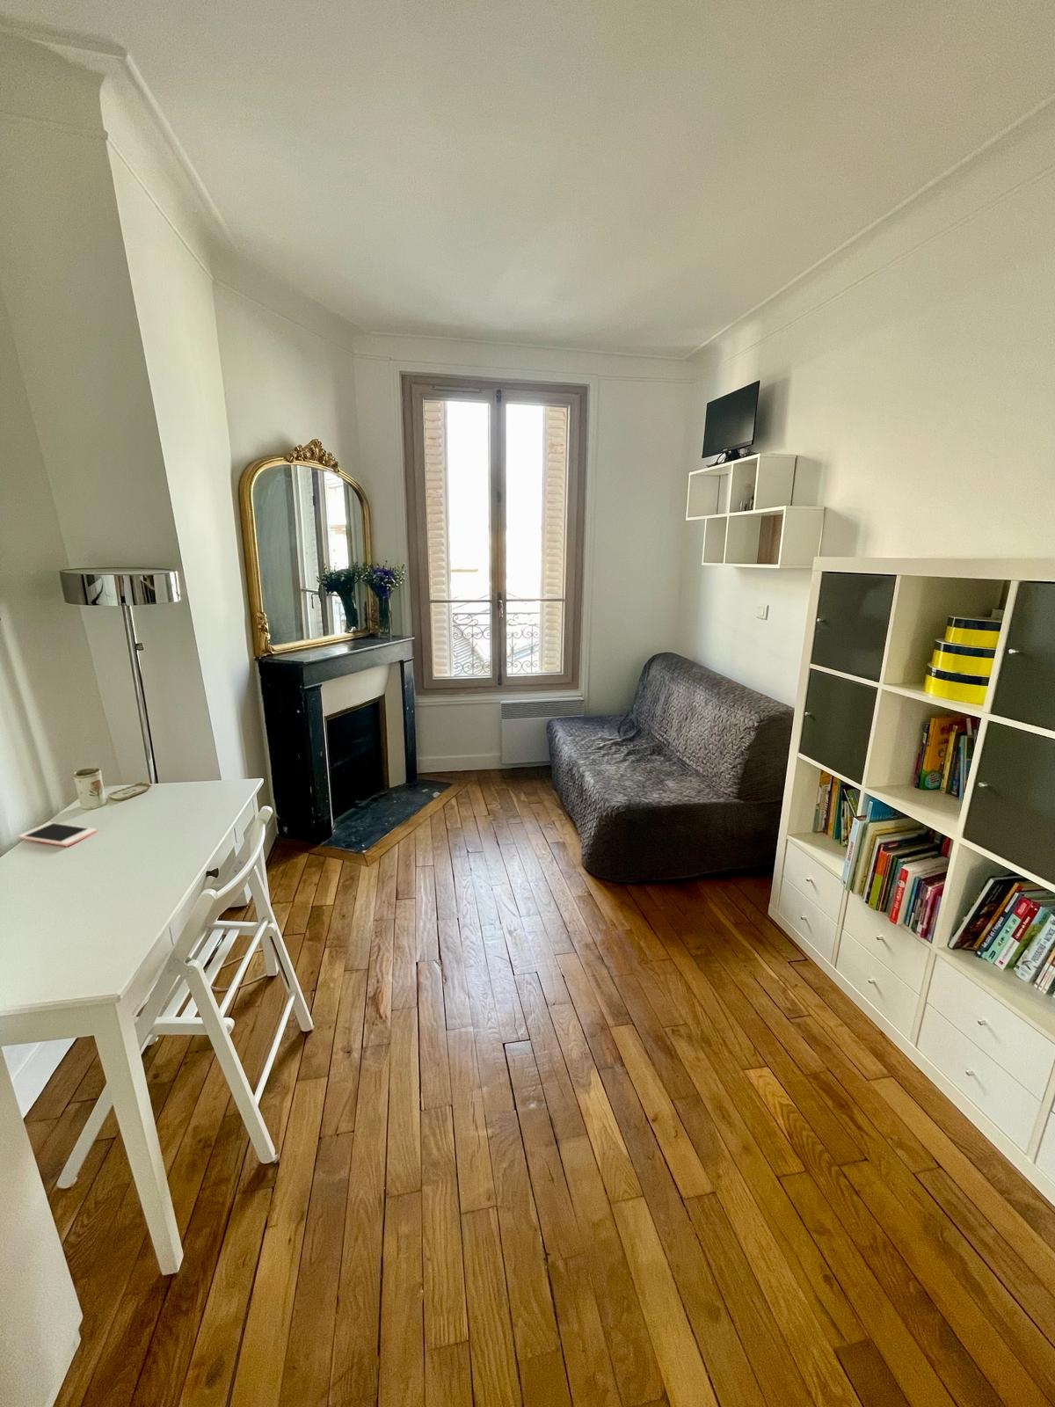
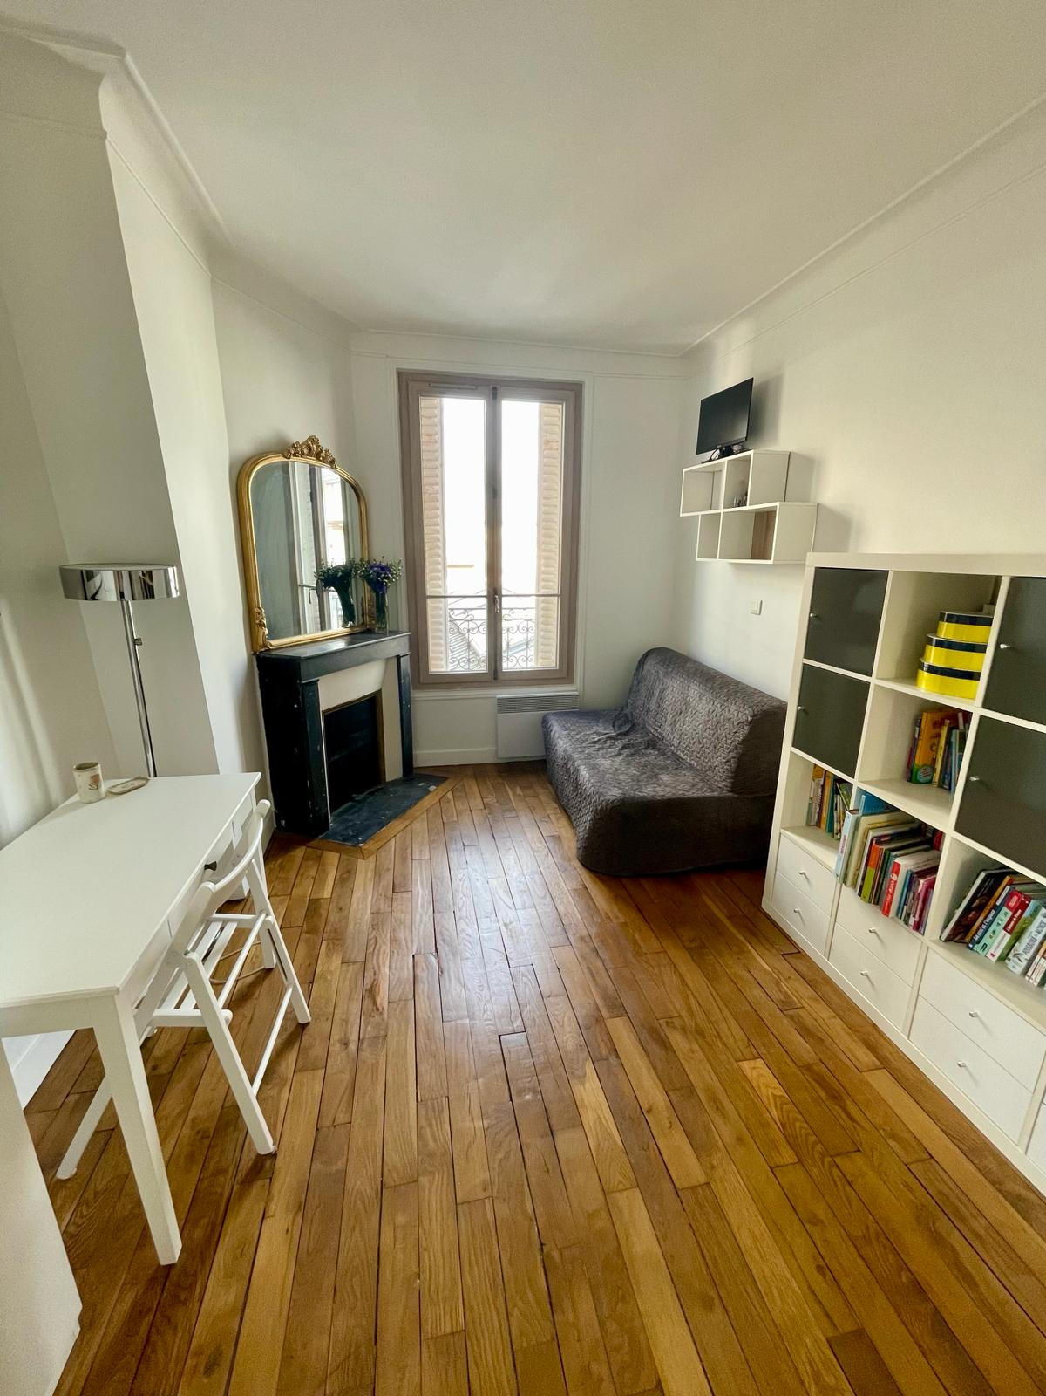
- cell phone (58, 833)
